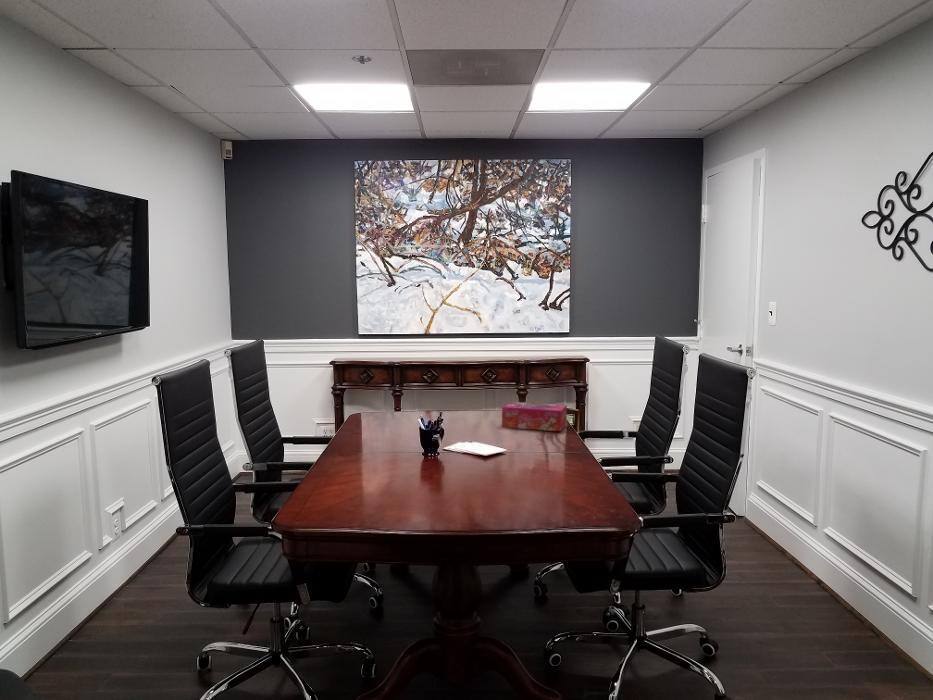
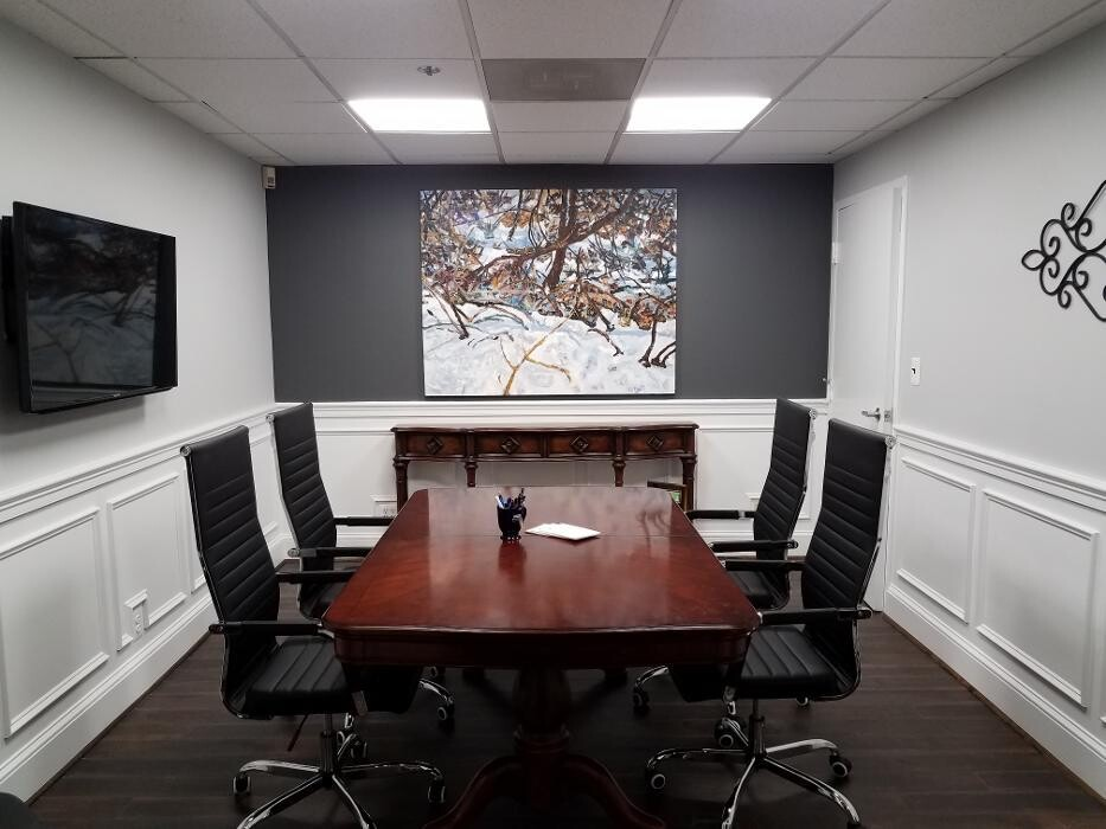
- tissue box (534, 416)
